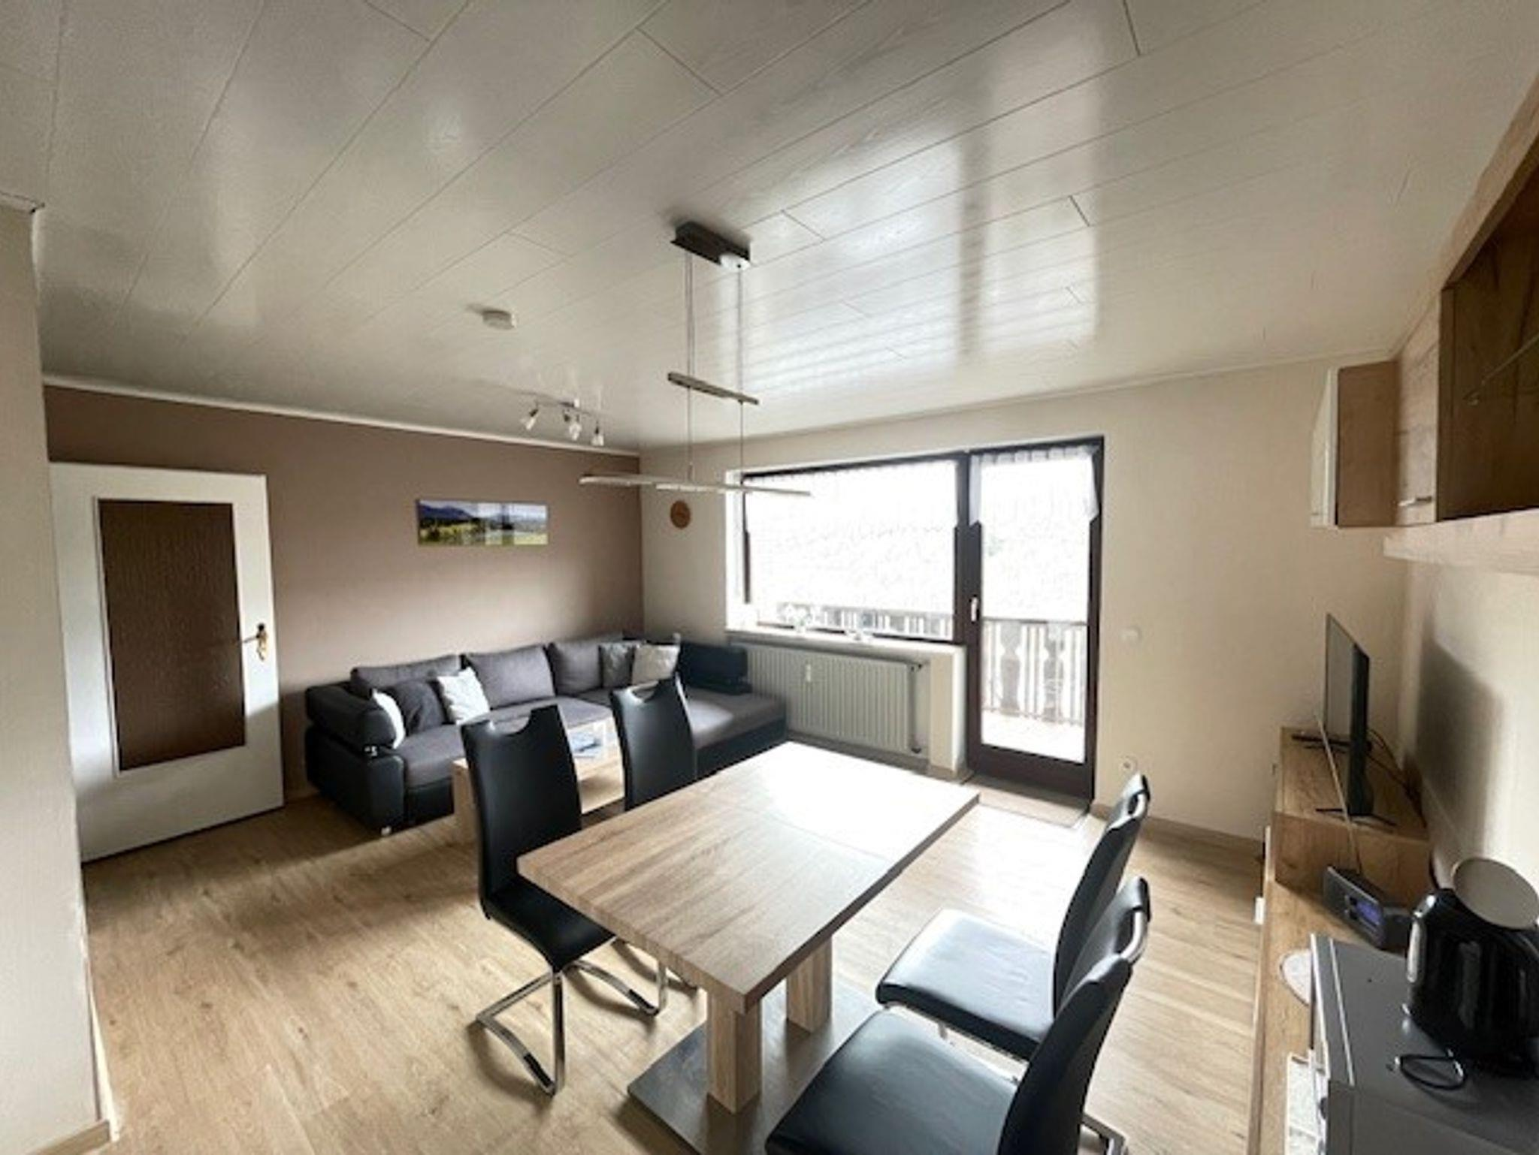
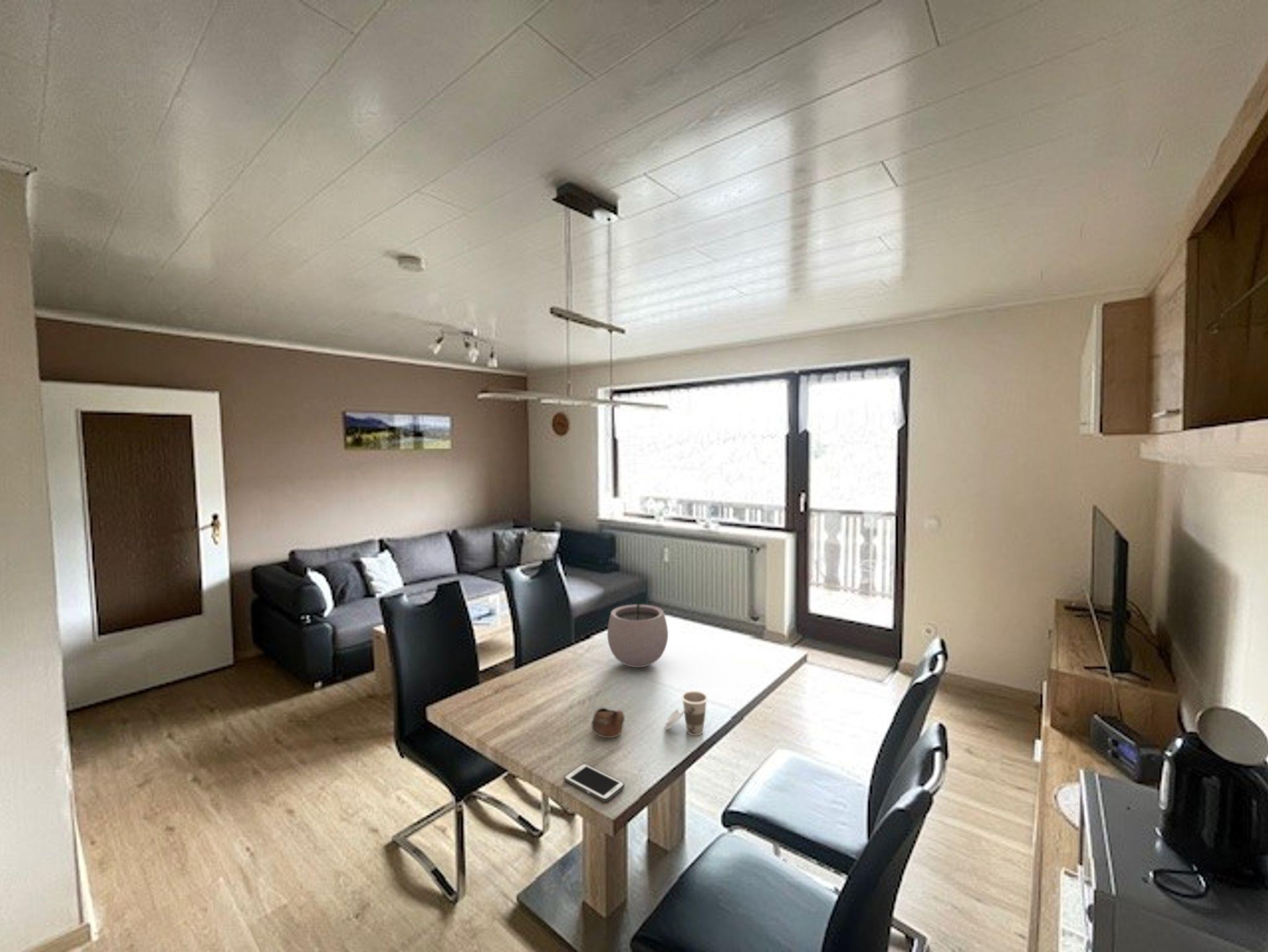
+ cell phone (594, 782)
+ cup (608, 720)
+ plant pot (637, 626)
+ cup (686, 713)
